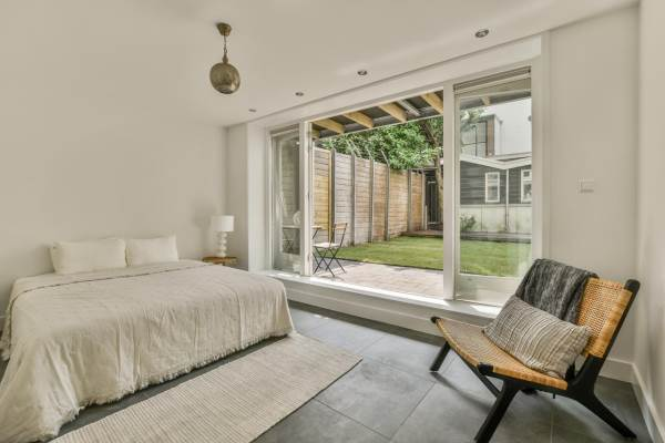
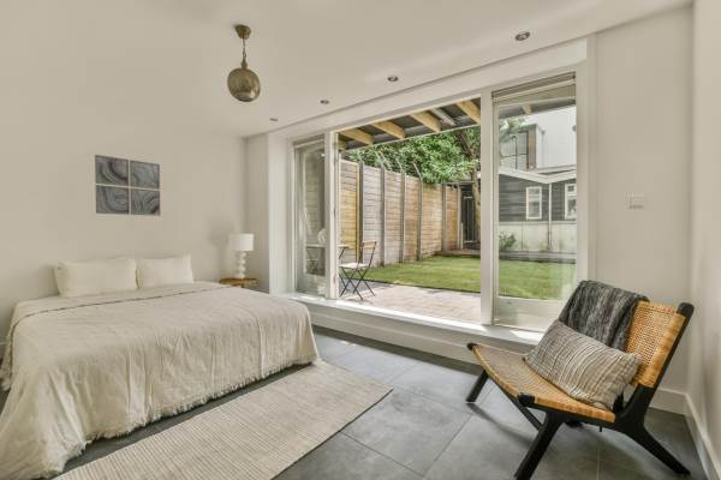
+ wall art (130, 186)
